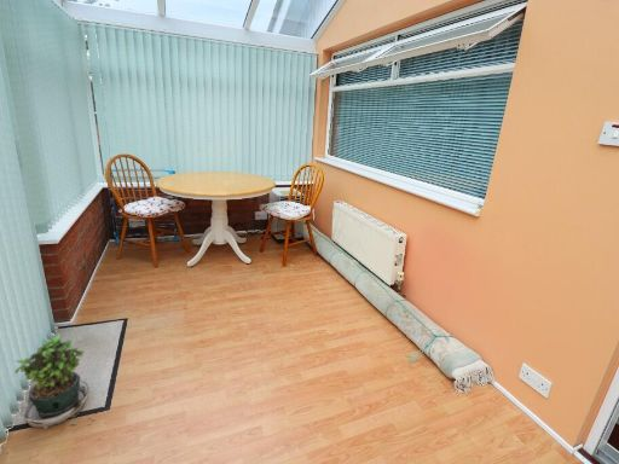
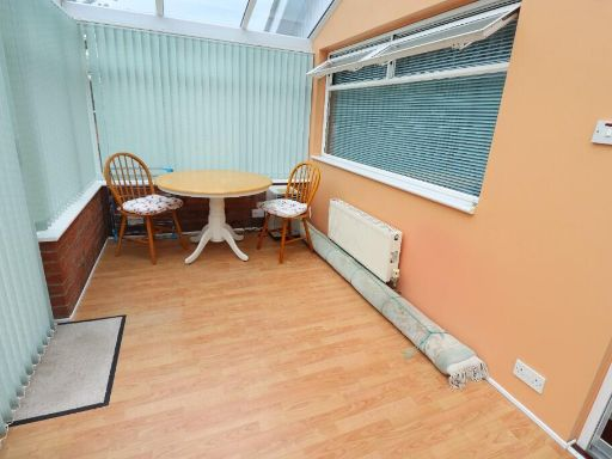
- potted plant (58, 375)
